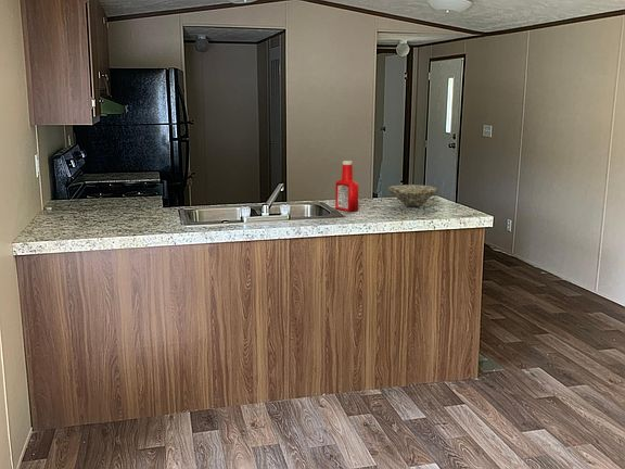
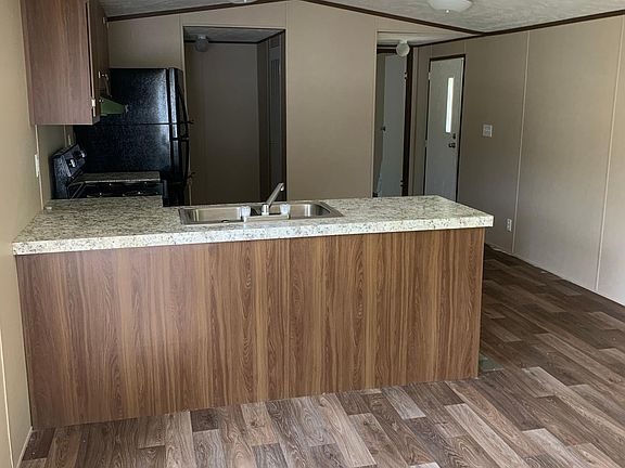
- bowl (412, 197)
- soap bottle (346, 185)
